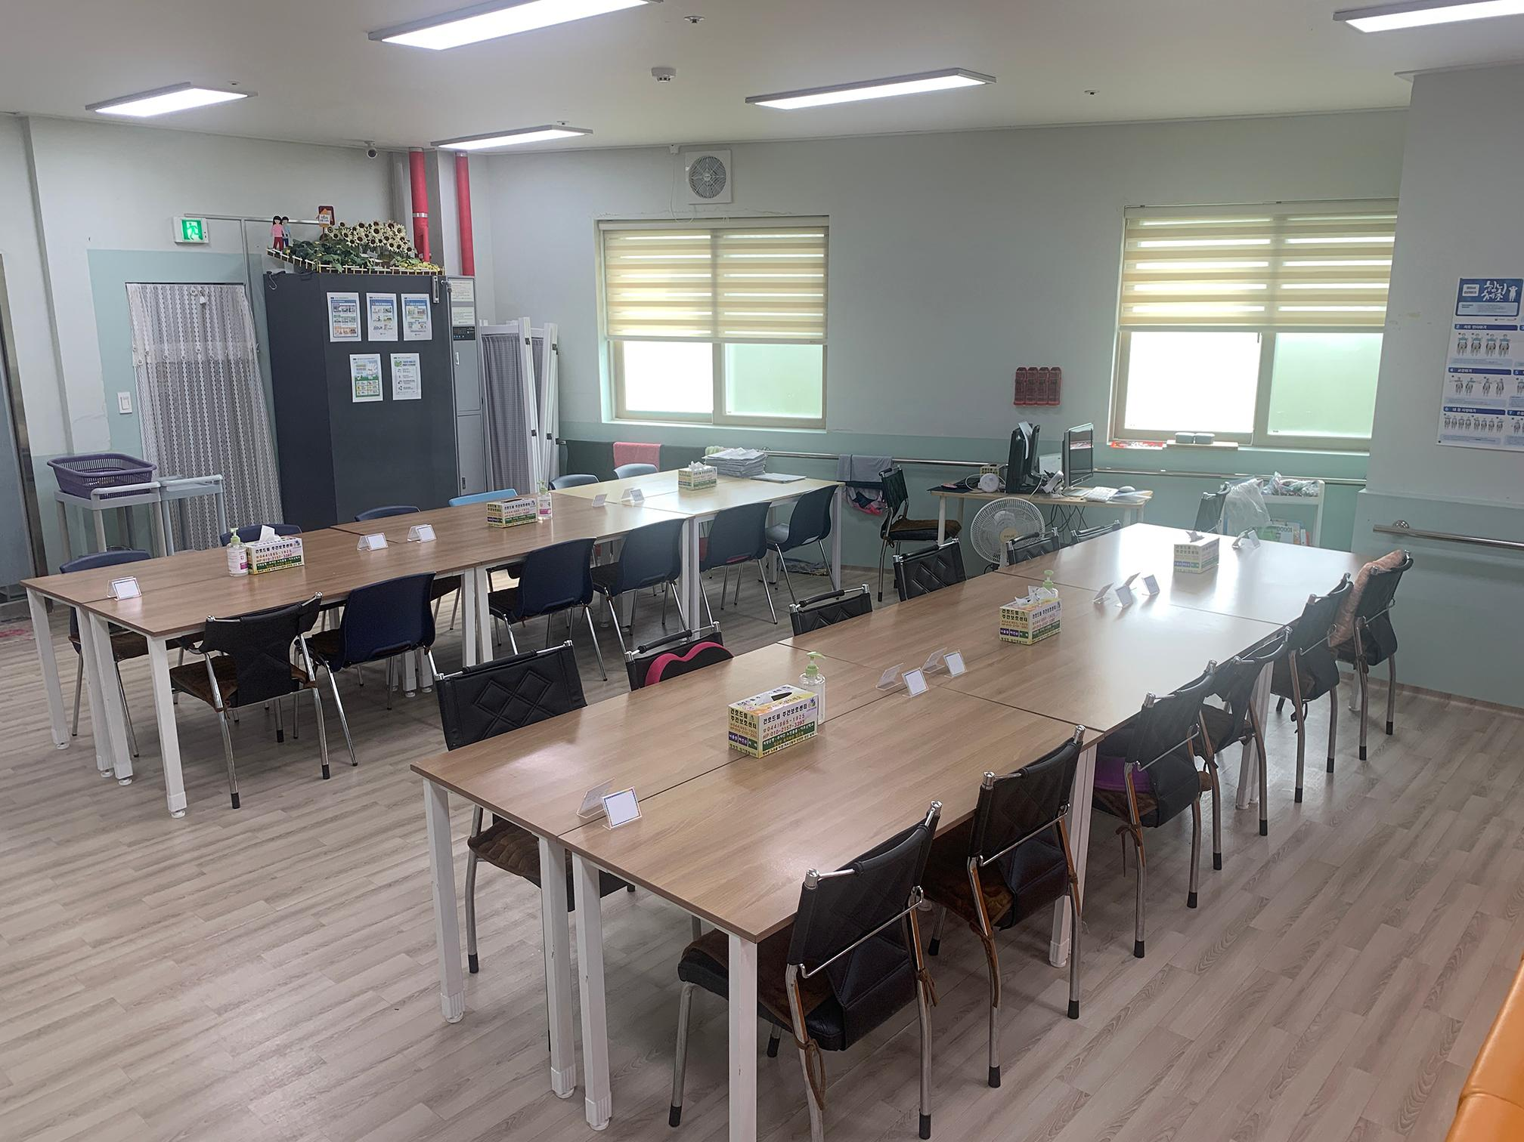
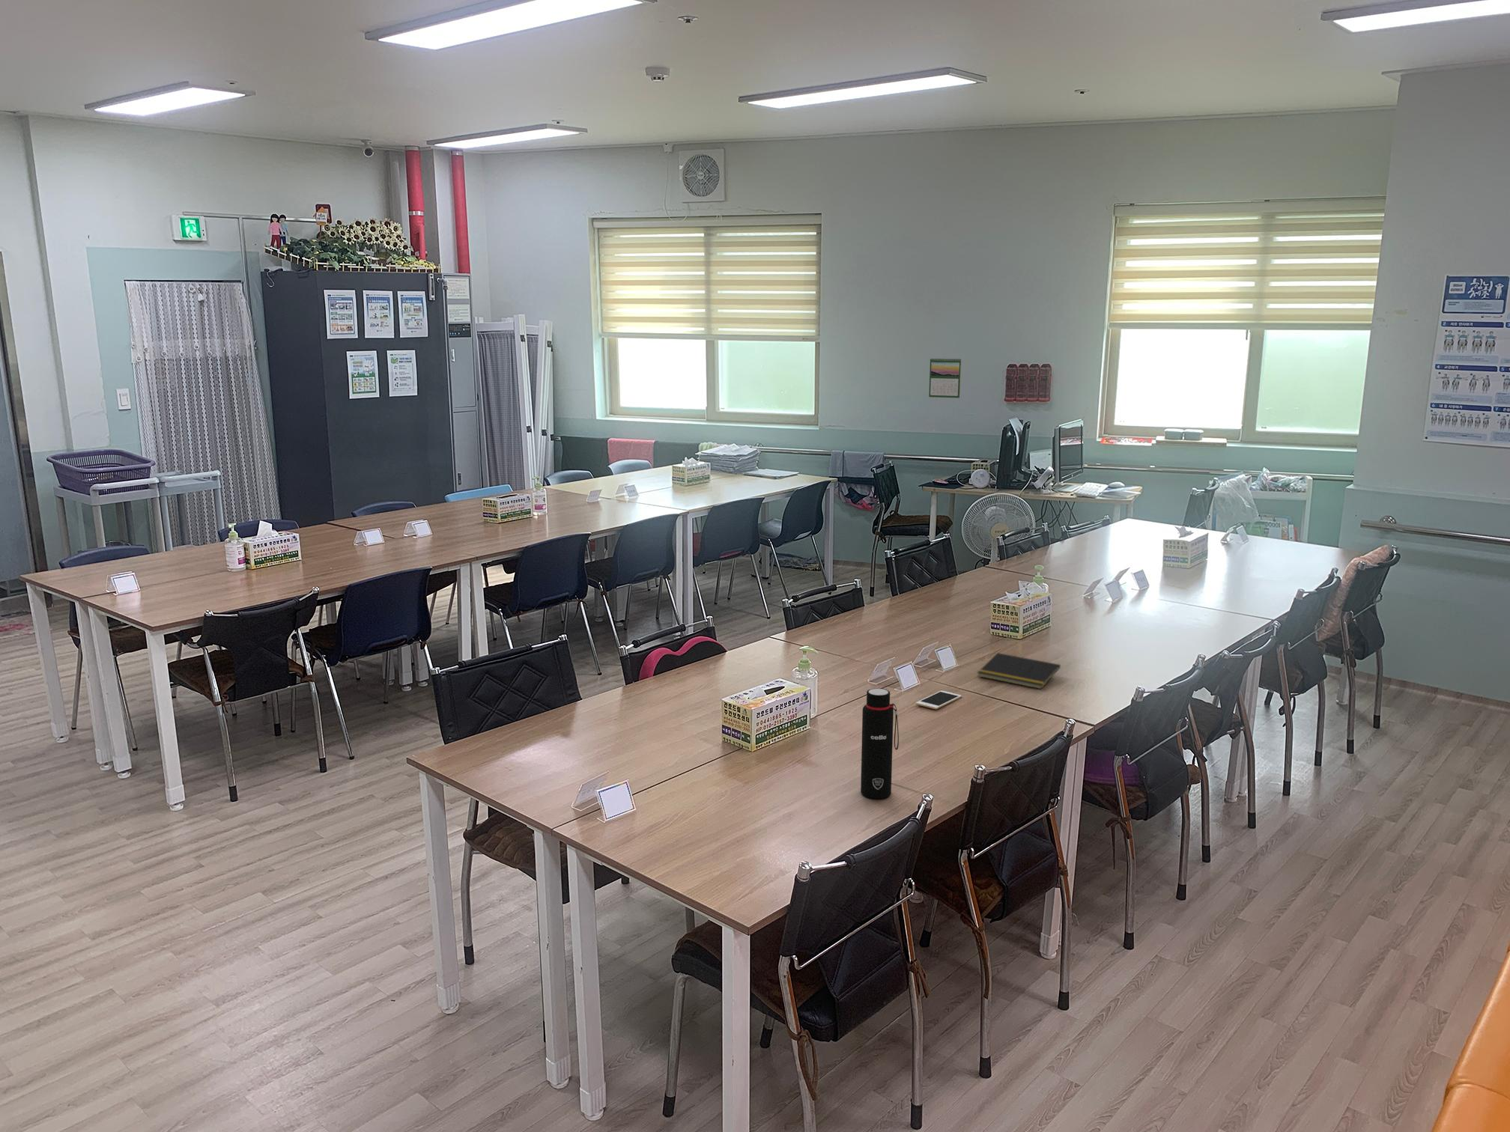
+ cell phone (938, 699)
+ calendar (944, 377)
+ notepad (1018, 671)
+ water bottle (880, 743)
